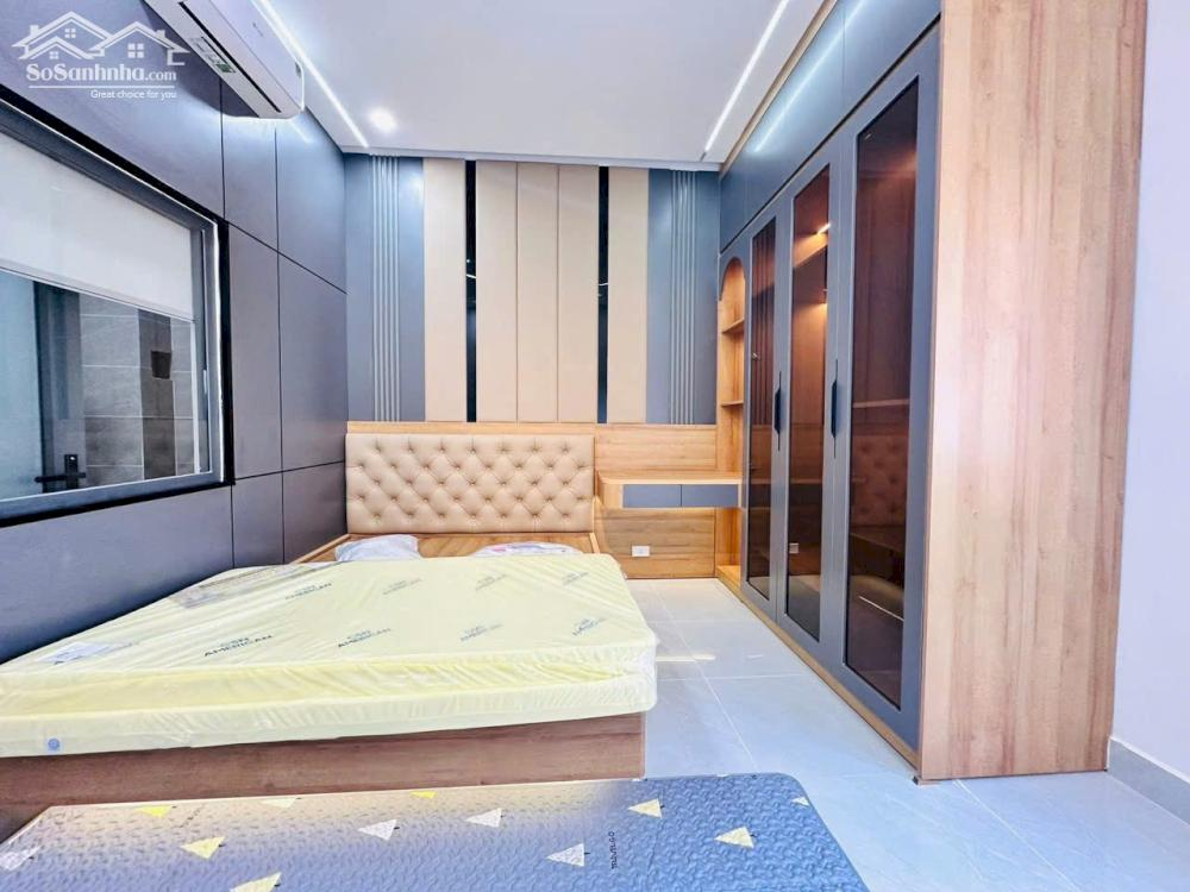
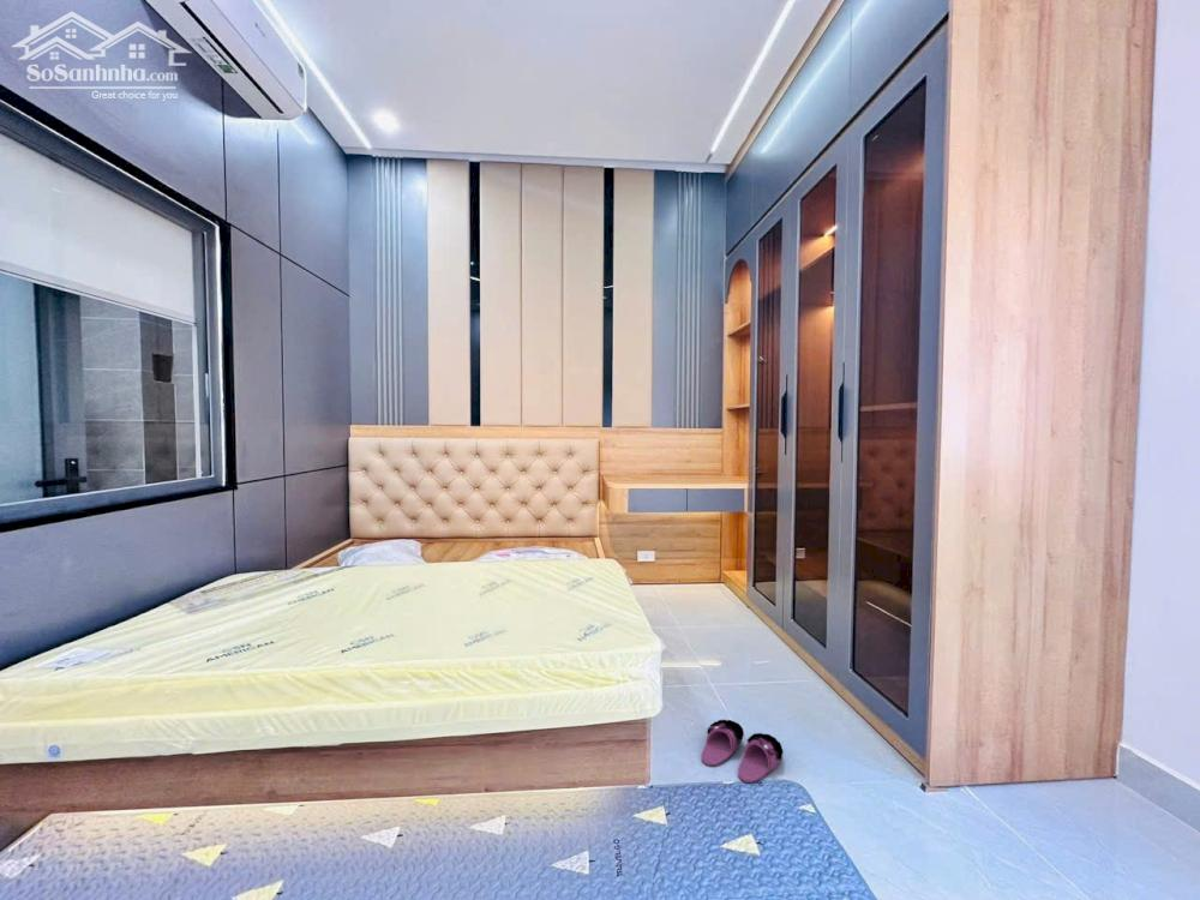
+ slippers (738, 743)
